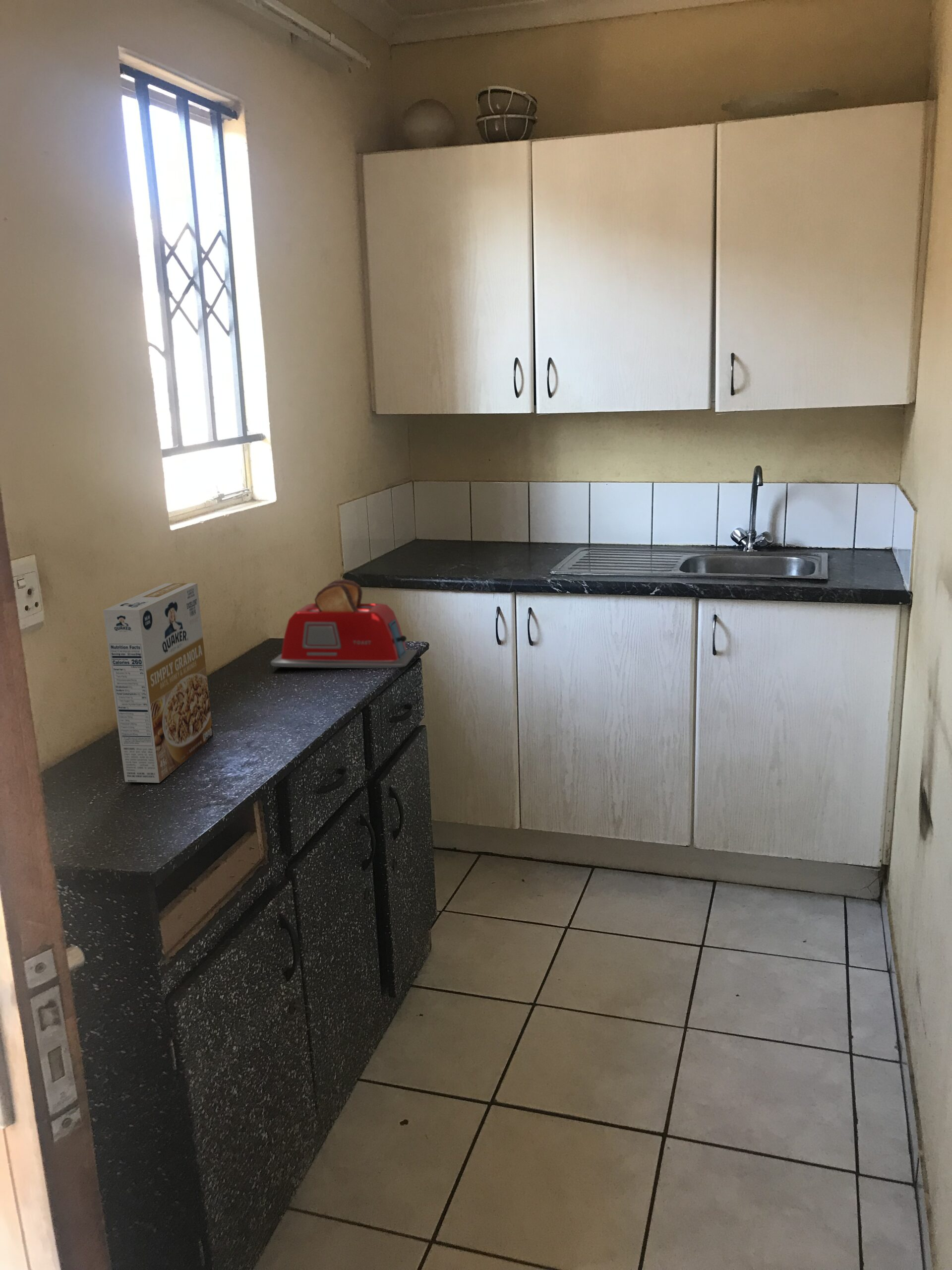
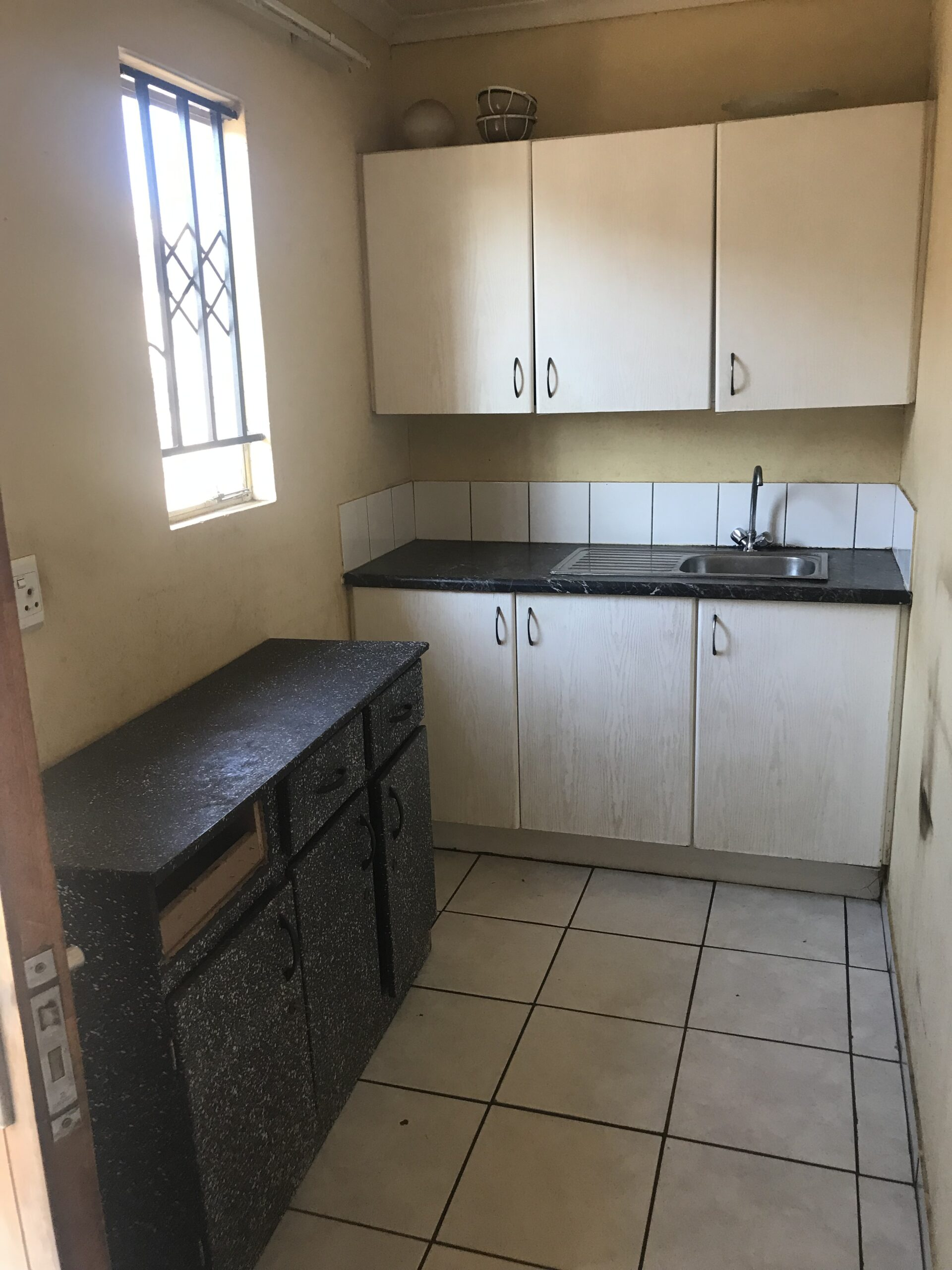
- cereal box (162, 679)
- toaster (342, 621)
